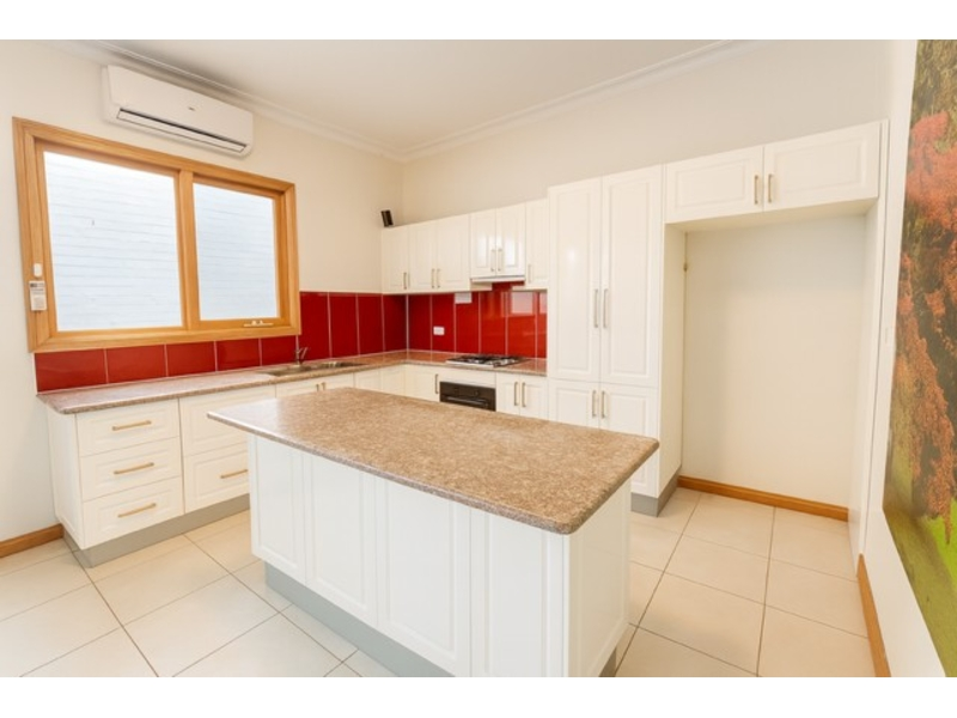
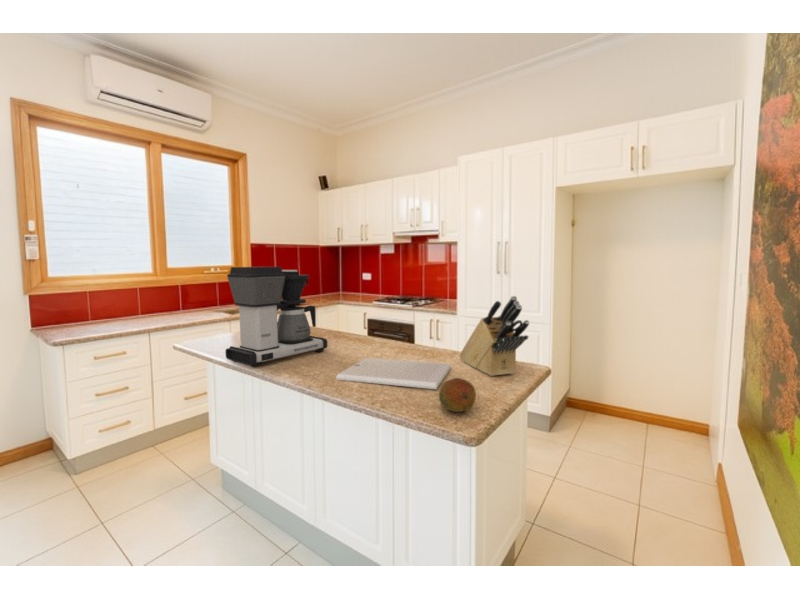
+ knife block (492, 332)
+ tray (396, 371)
+ fruit (455, 393)
+ coffee maker (277, 310)
